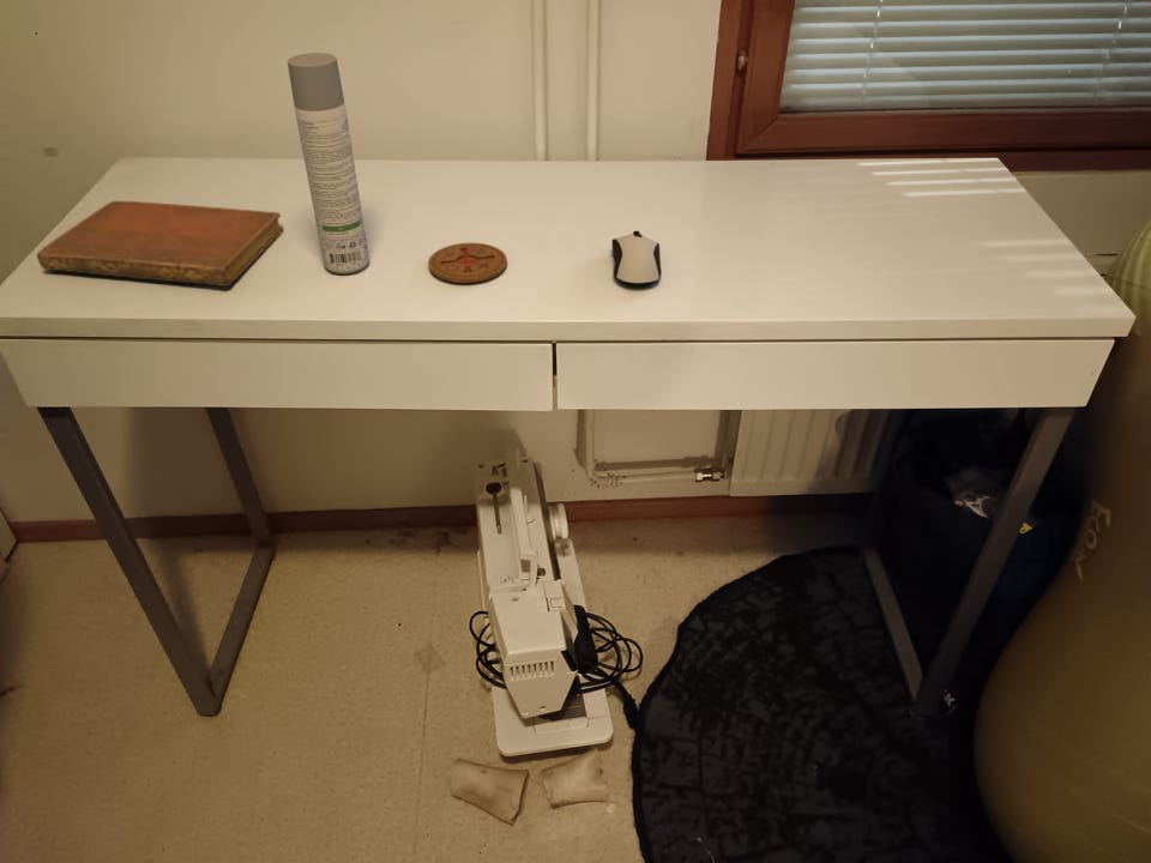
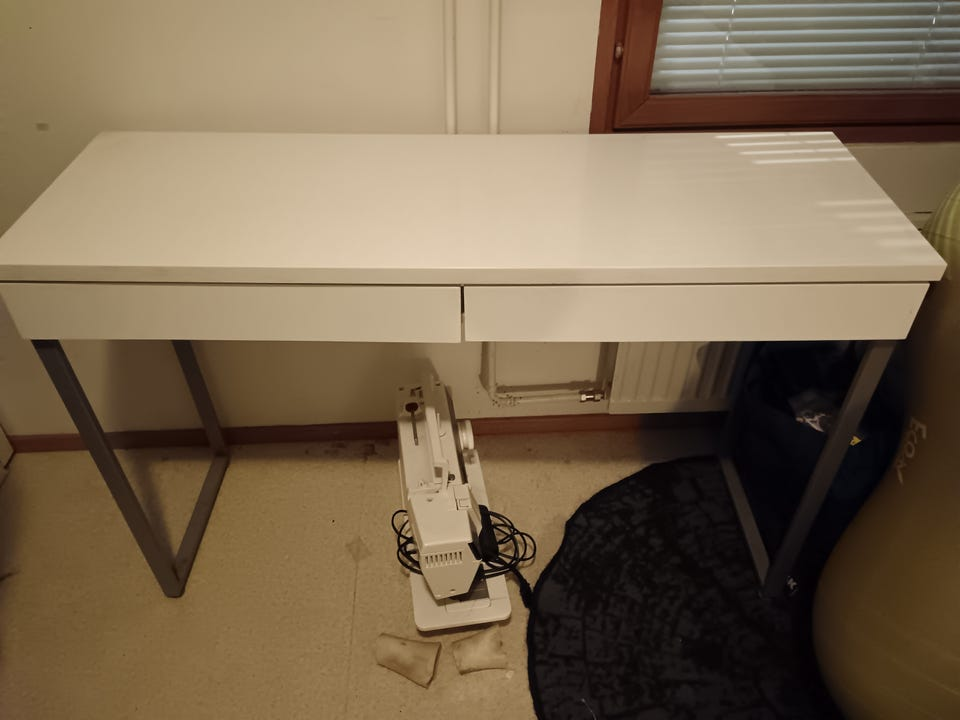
- notebook (165, 240)
- computer mouse (637, 253)
- coaster (468, 261)
- spray bottle (330, 168)
